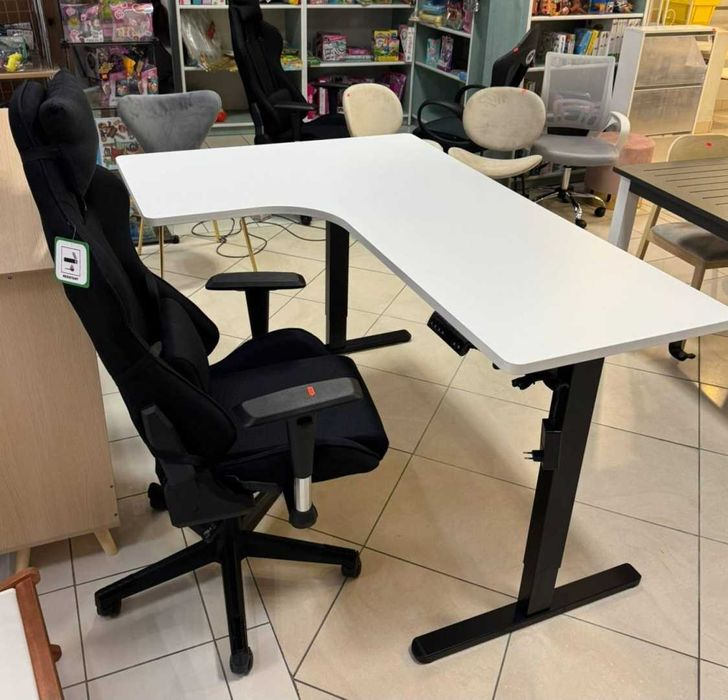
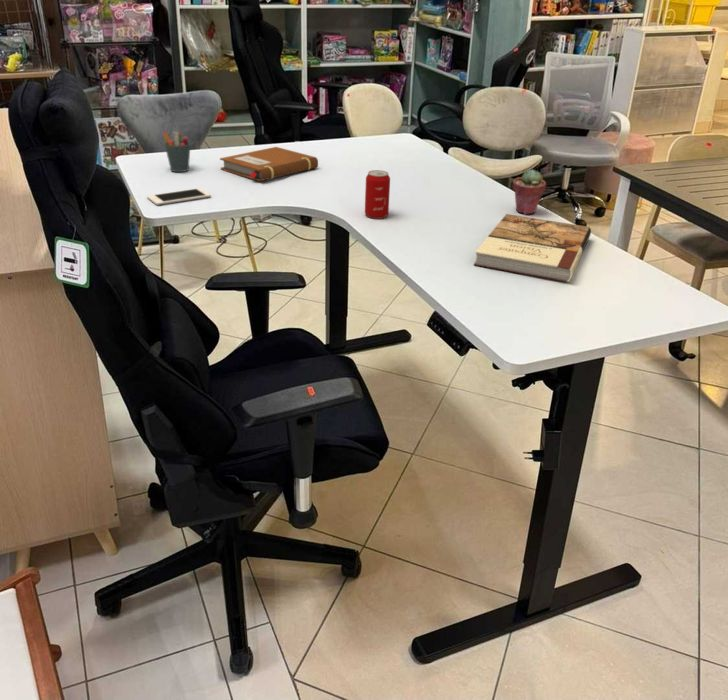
+ cell phone (179, 196)
+ beverage can (377, 194)
+ notebook (268, 163)
+ pen holder (177, 149)
+ potted succulent (528, 190)
+ book (535, 245)
